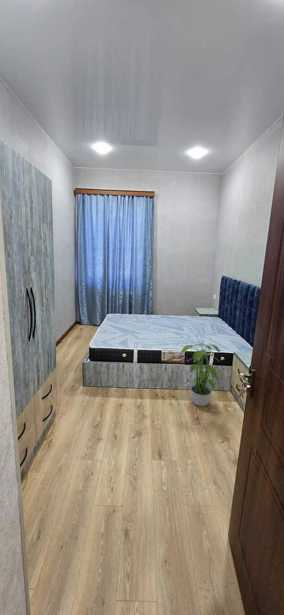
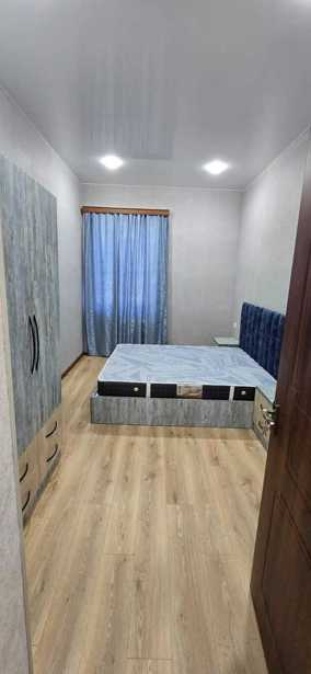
- potted plant (199, 373)
